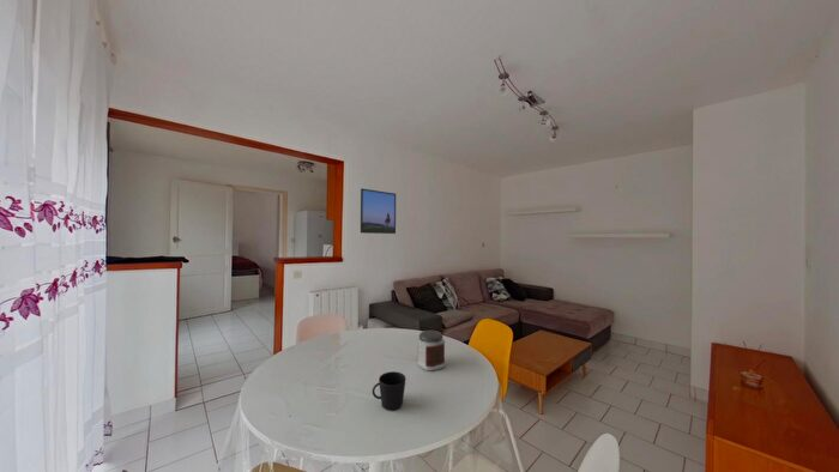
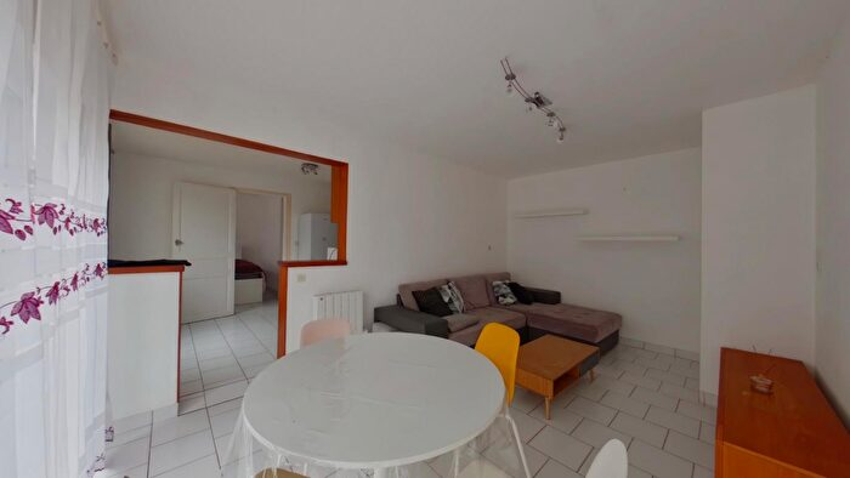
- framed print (379, 212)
- jar (430, 349)
- cup (388, 391)
